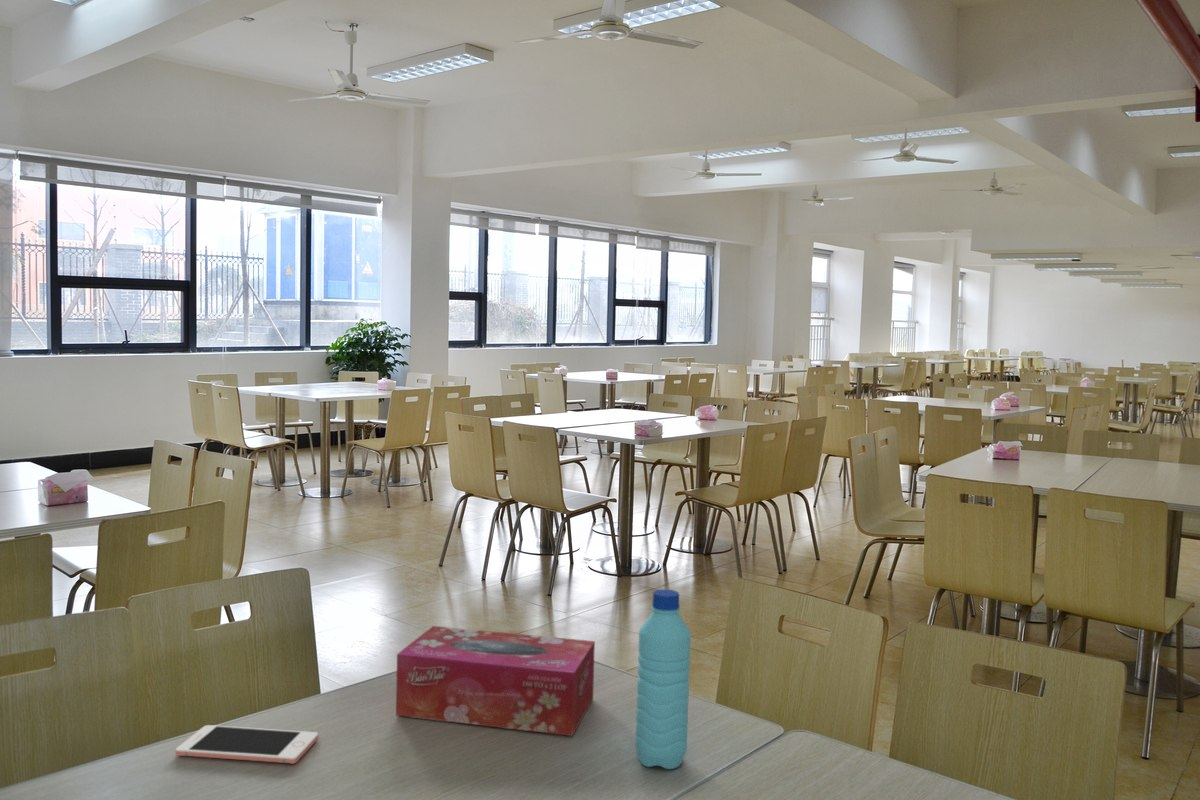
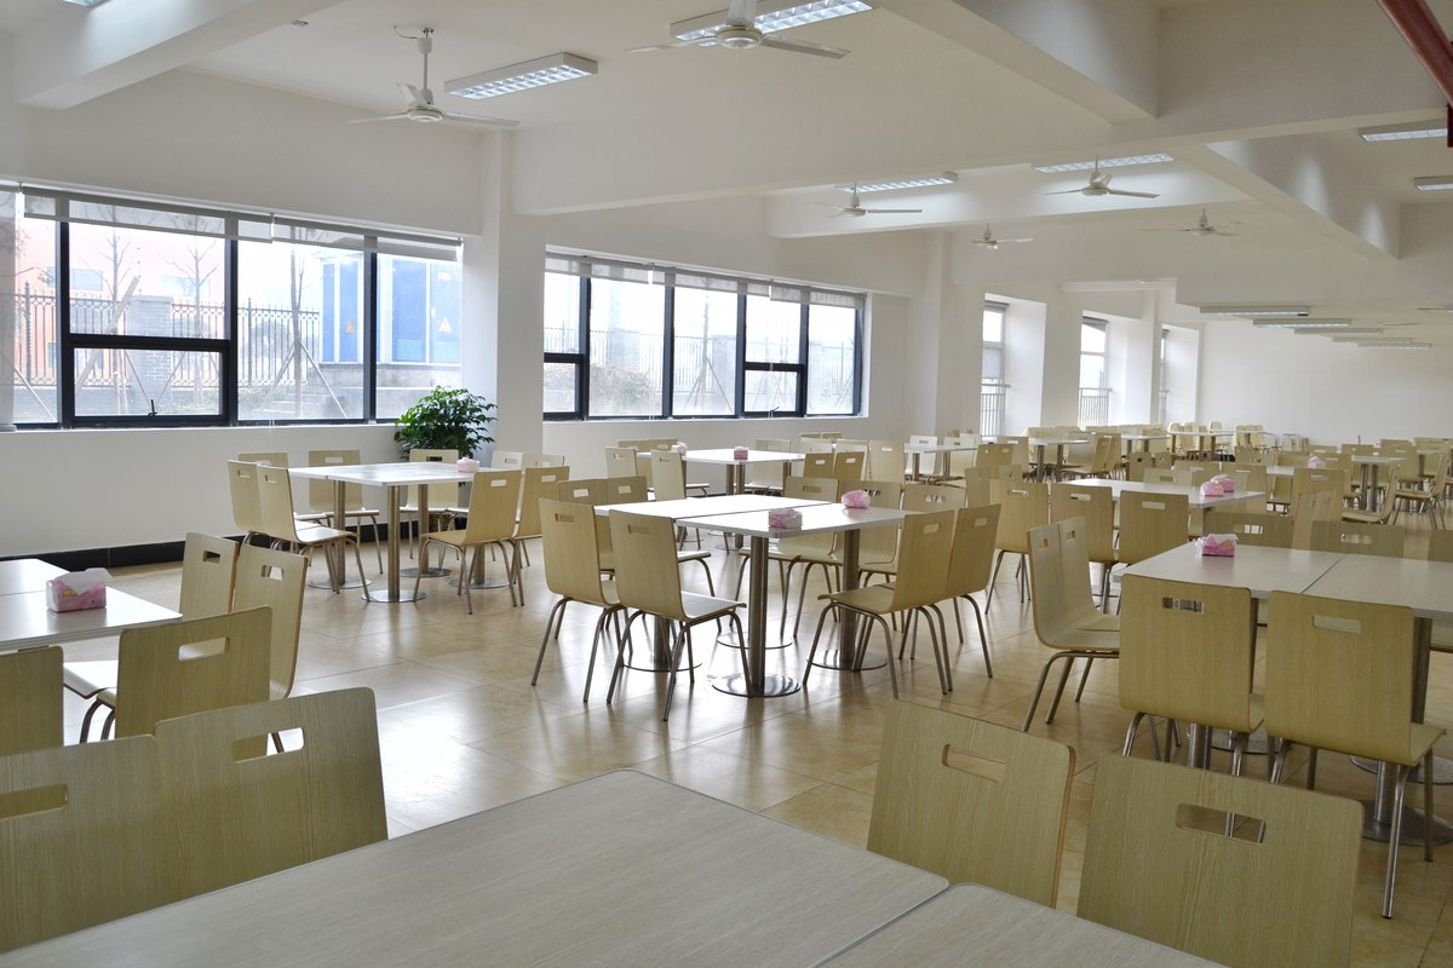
- cell phone (248, 743)
- water bottle (663, 677)
- tissue box (498, 677)
